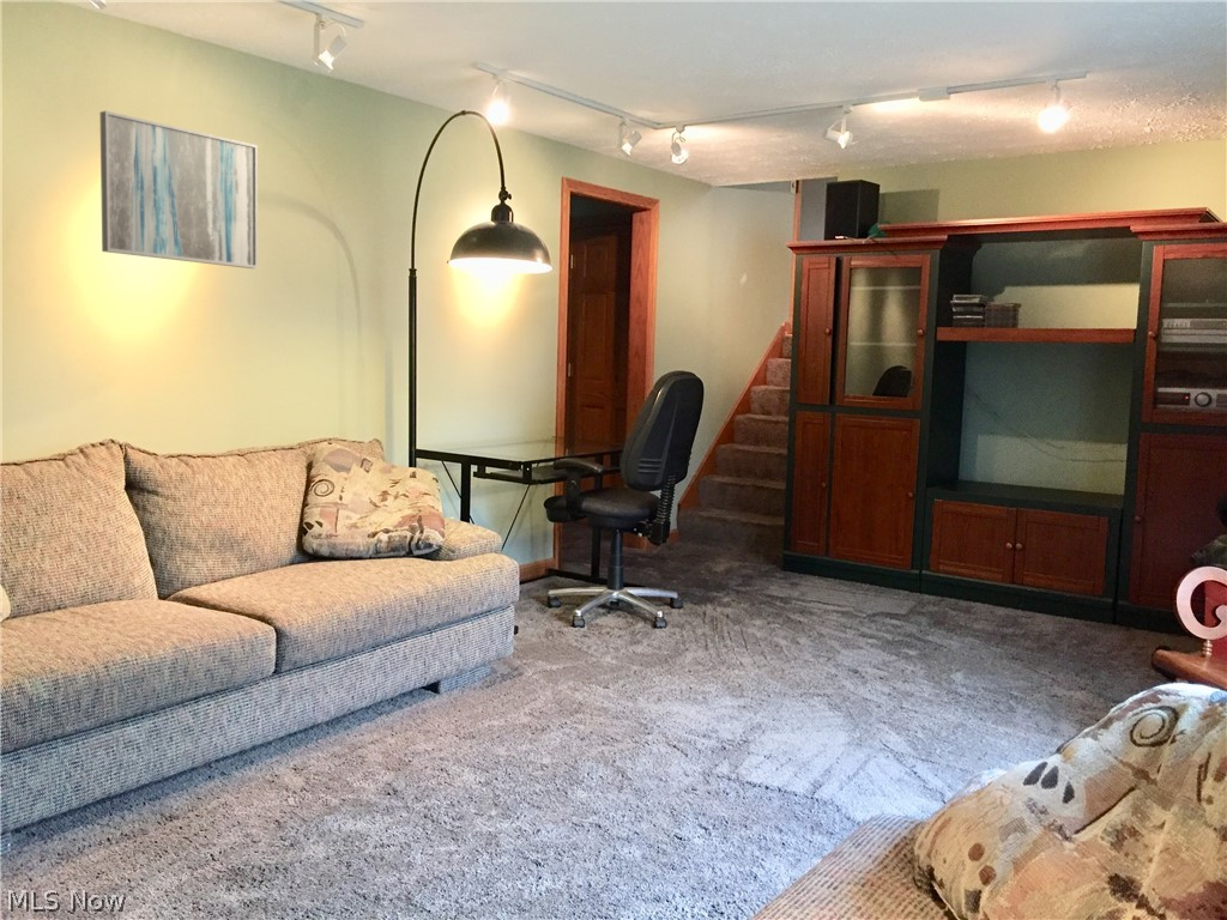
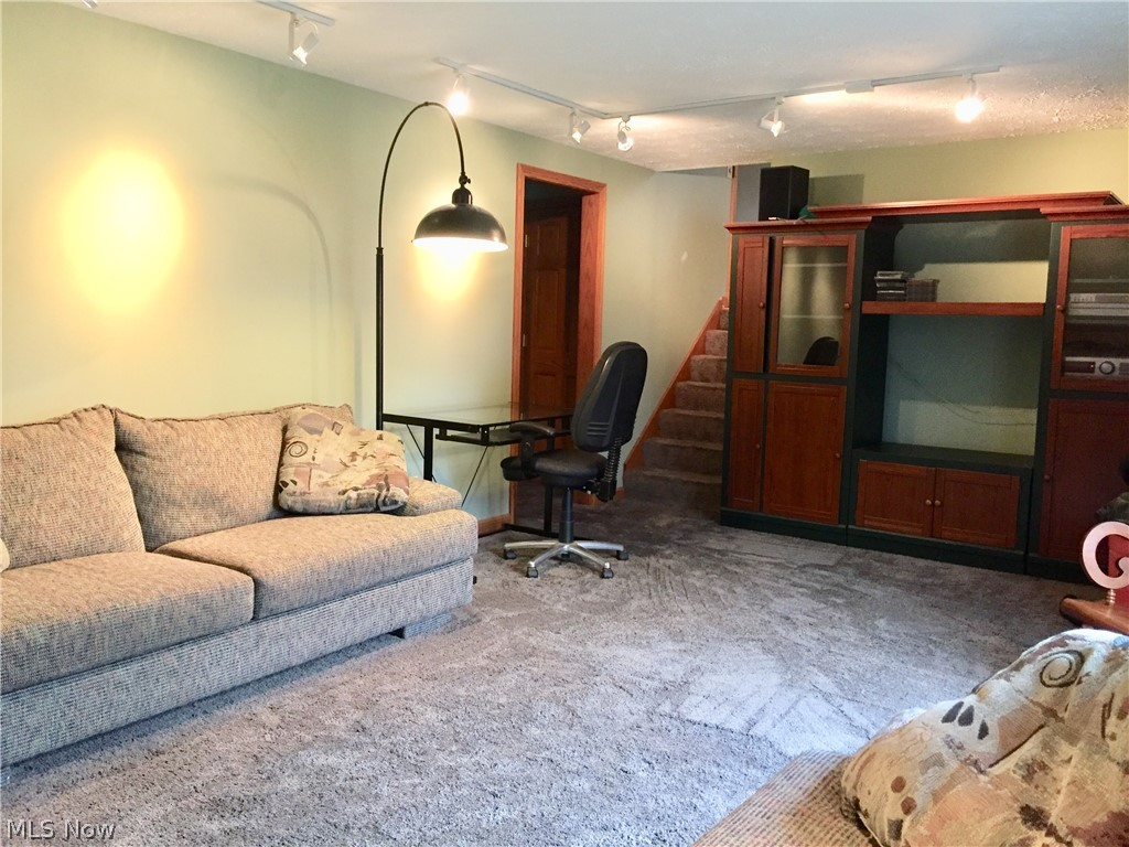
- wall art (183, 195)
